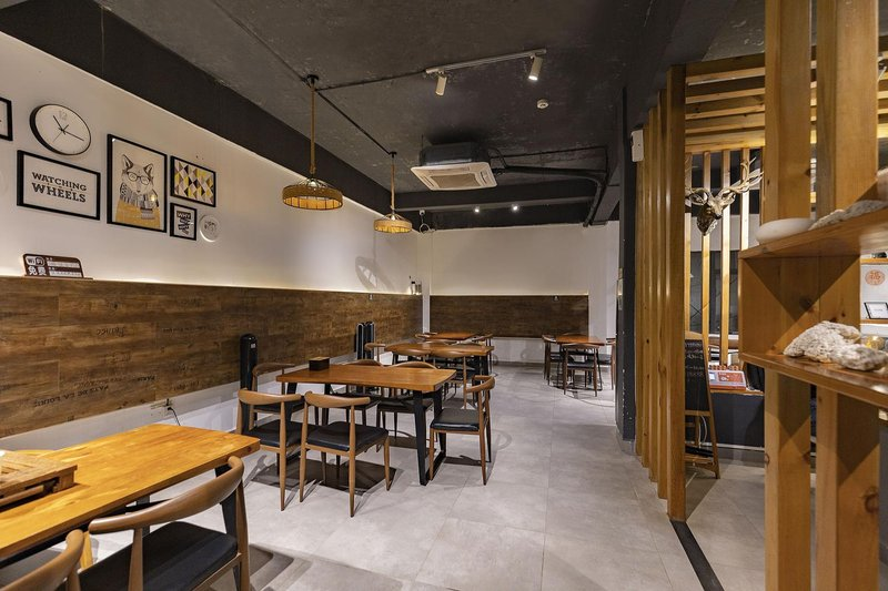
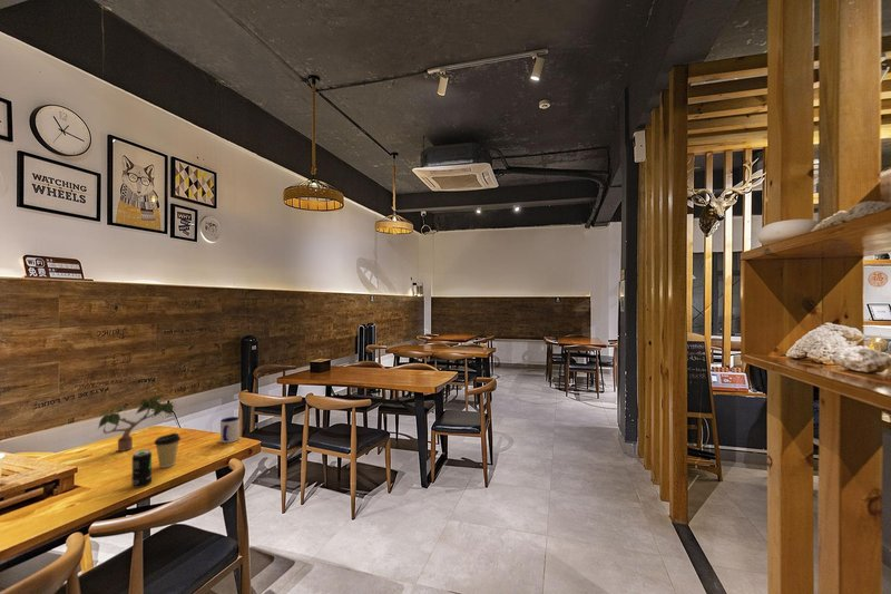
+ coffee cup (167, 450)
+ mug (228, 430)
+ potted plant (138, 422)
+ beverage can (141, 467)
